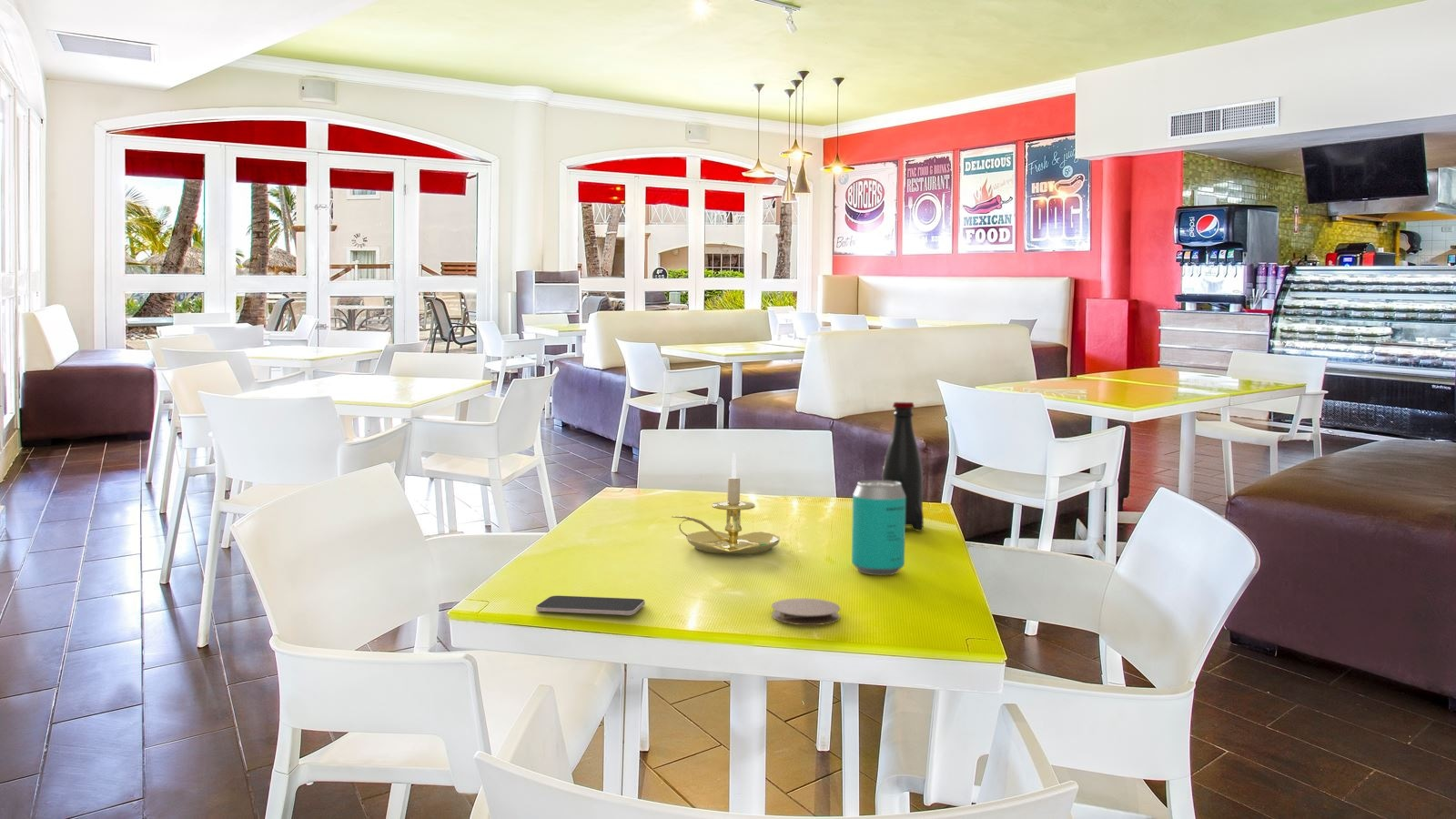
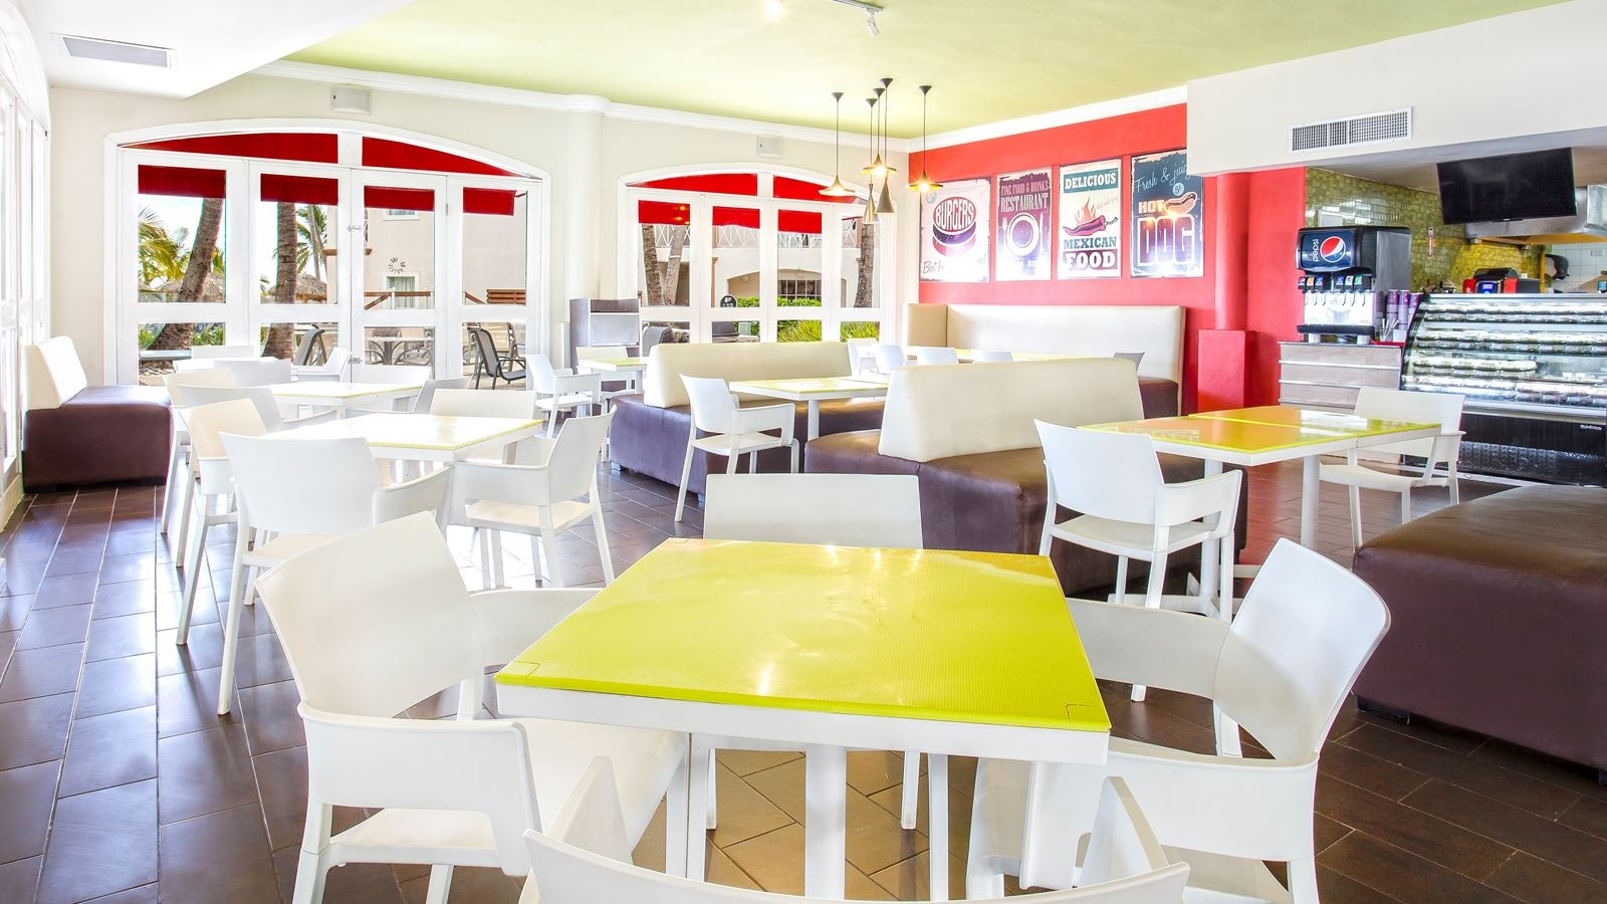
- soda bottle (902, 465)
- coaster (805, 611)
- smartphone (591, 604)
- candle holder (725, 501)
- beverage can (878, 527)
